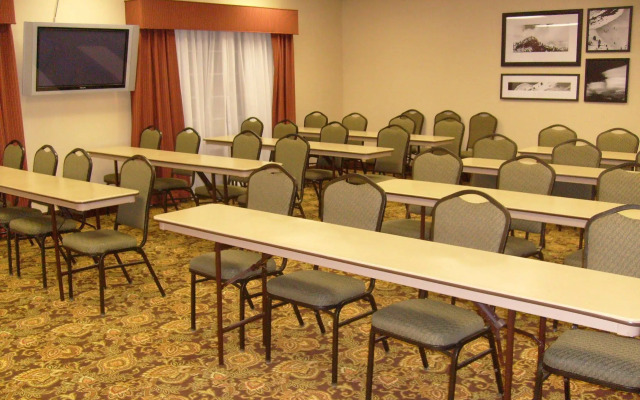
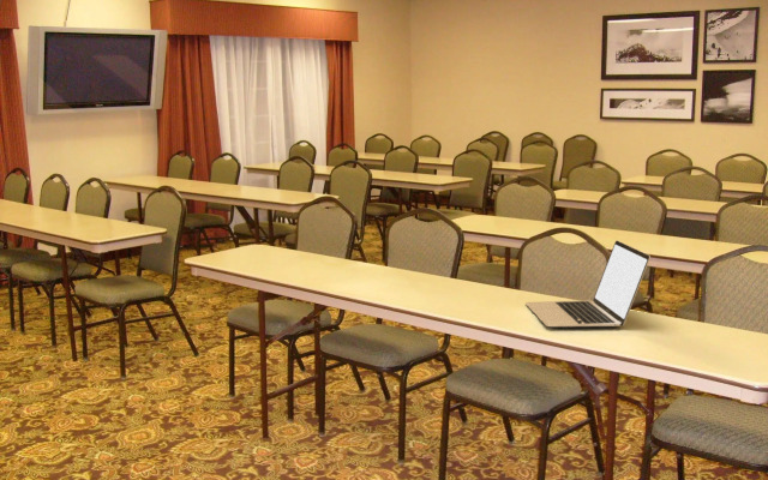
+ laptop (598, 287)
